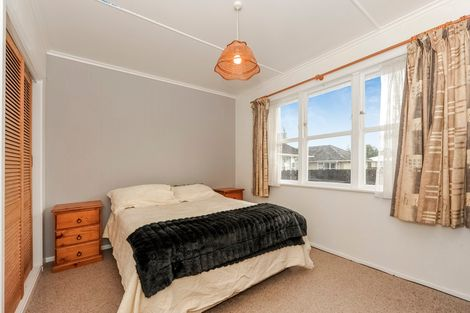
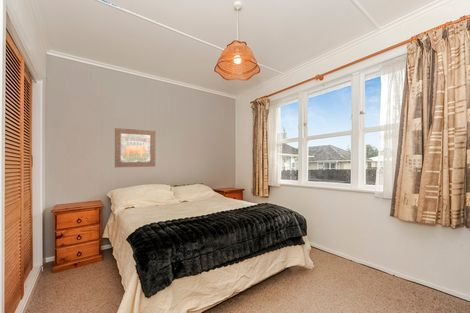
+ wall art (136, 148)
